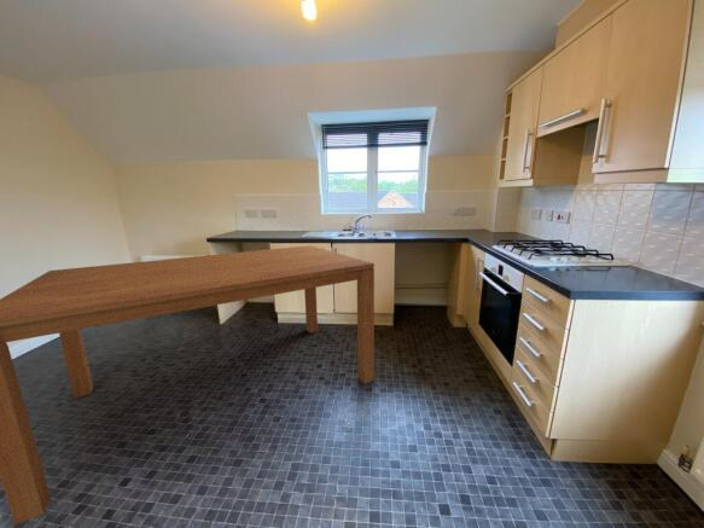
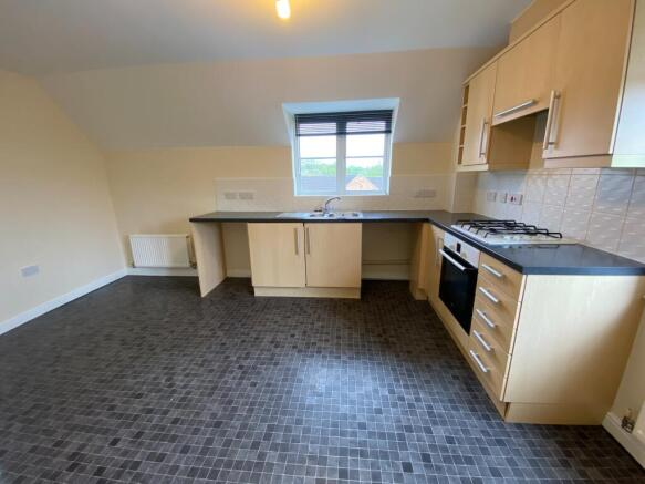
- dining table (215, 304)
